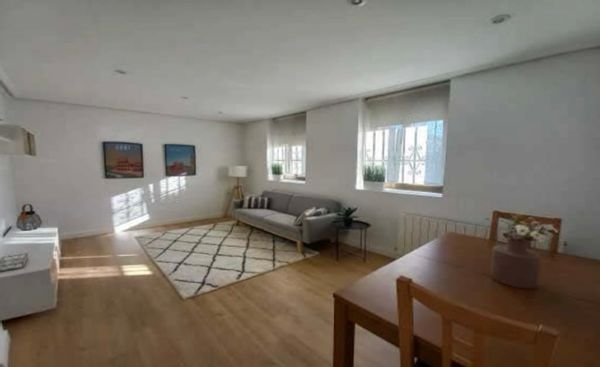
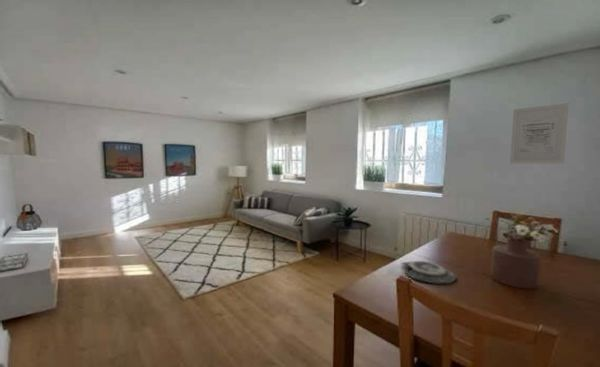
+ wall art (537, 135)
+ plate (426, 269)
